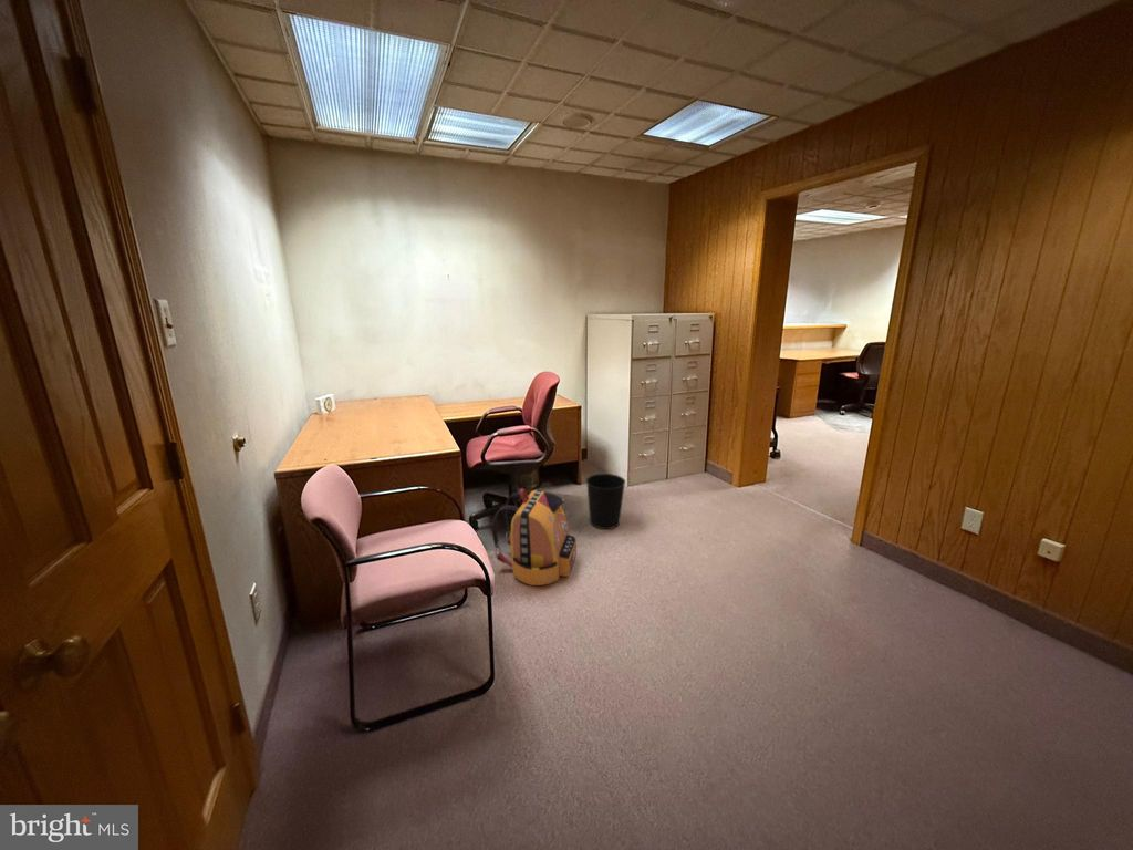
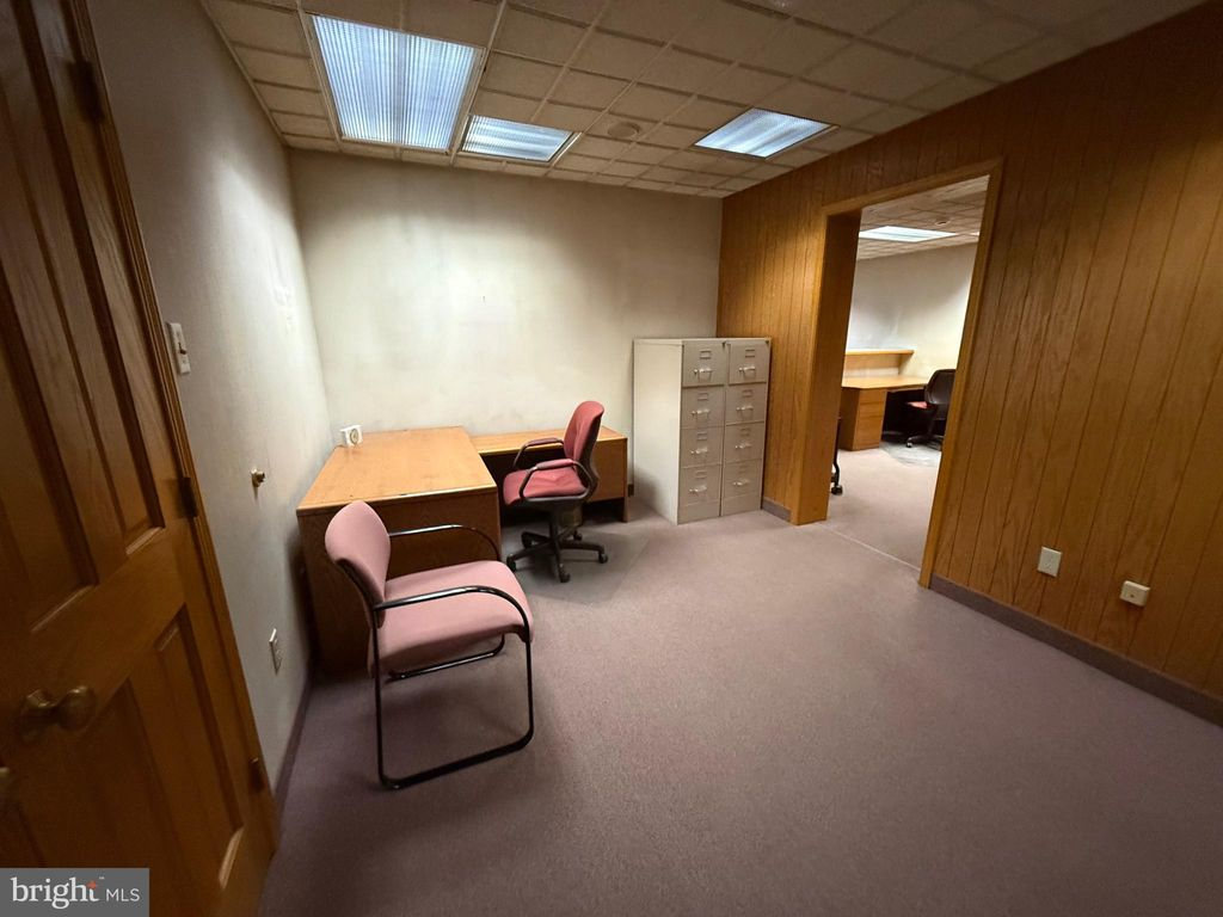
- wastebasket (604, 501)
- backpack (536, 527)
